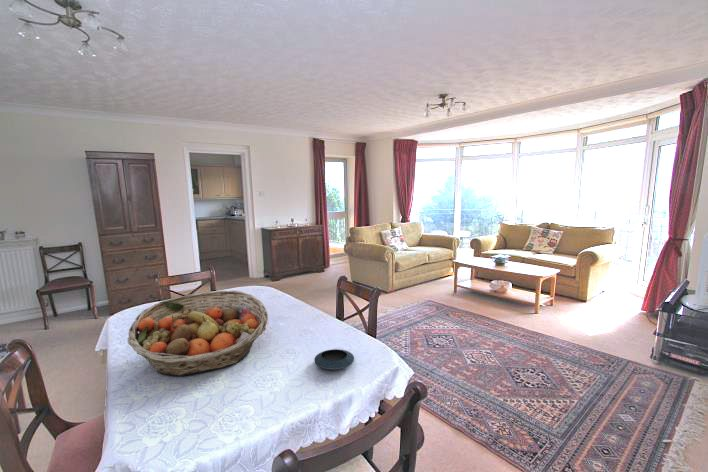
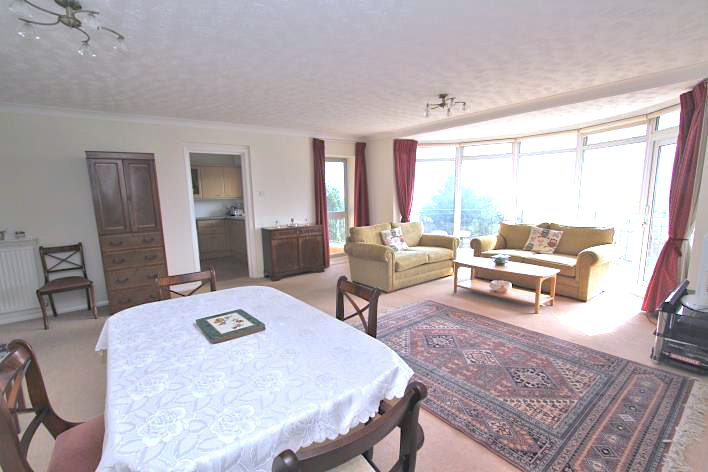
- saucer (334, 357)
- fruit basket (203, 329)
